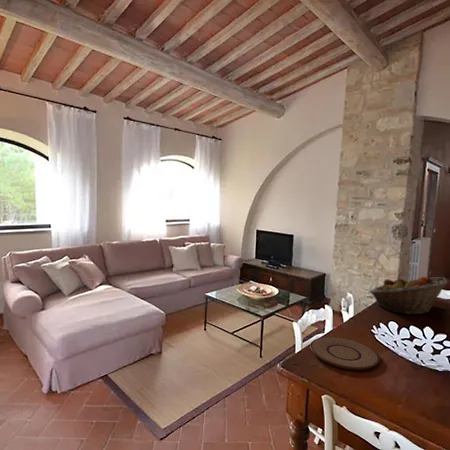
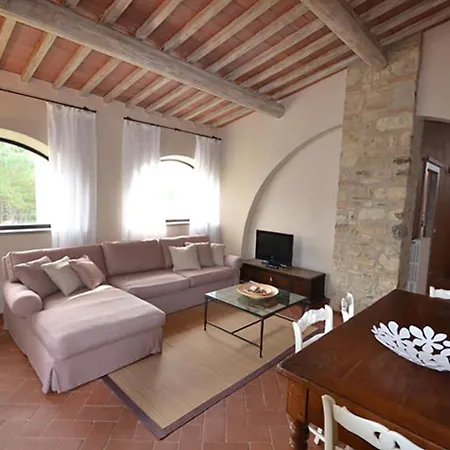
- fruit basket (408, 291)
- plate (343, 352)
